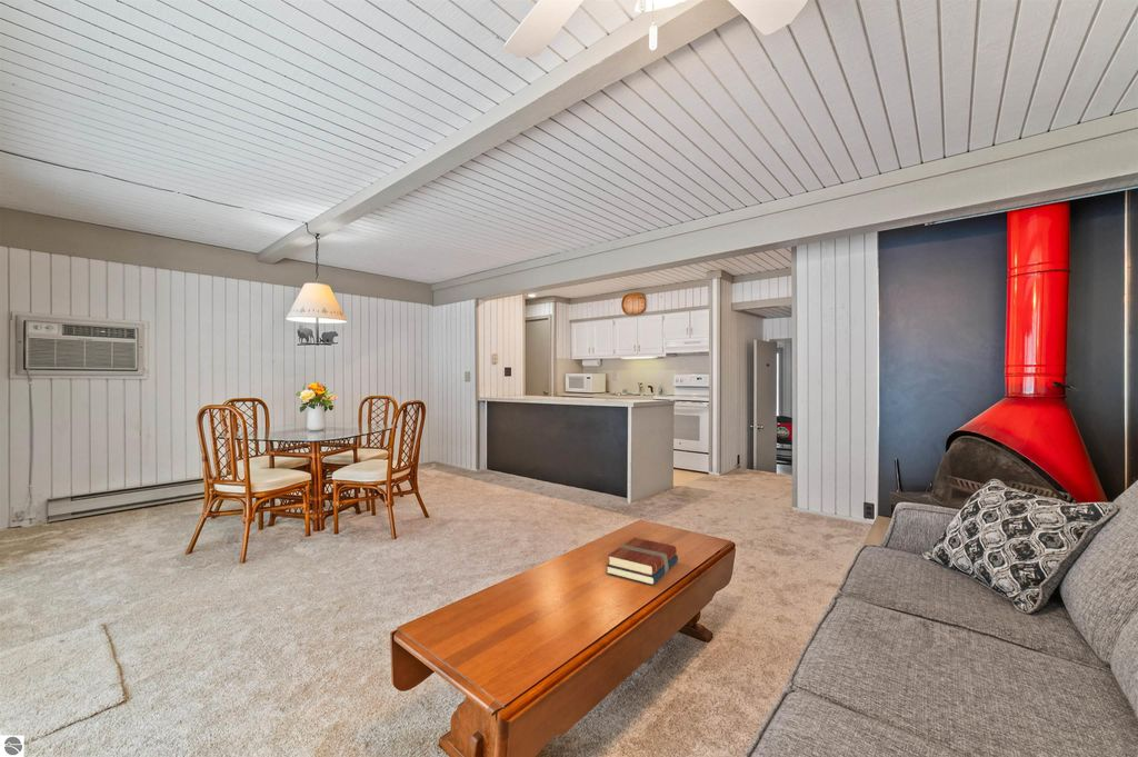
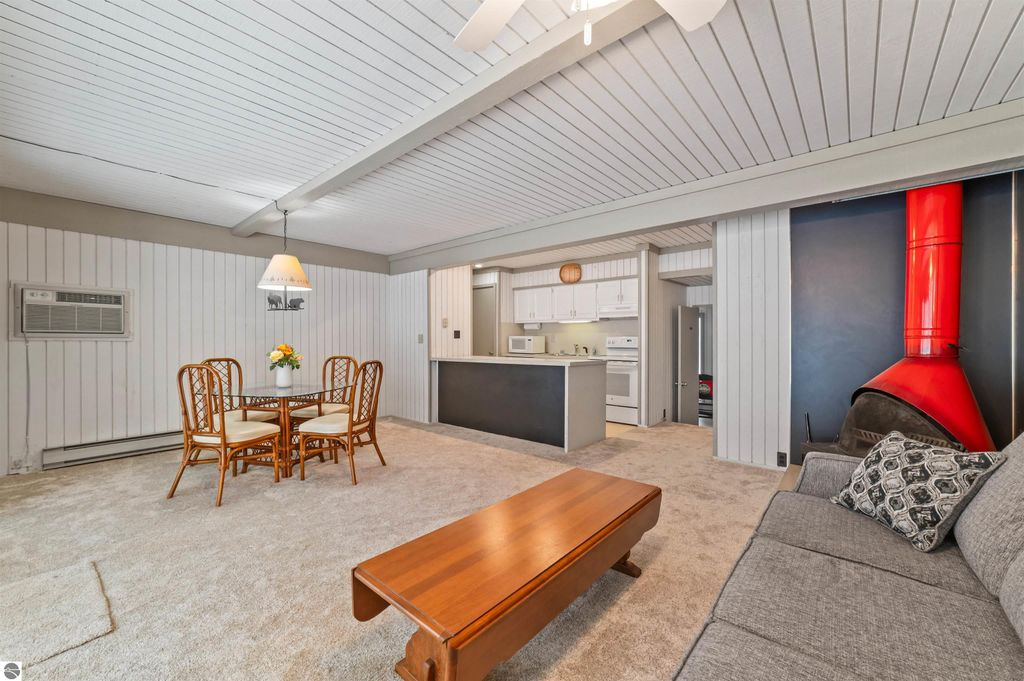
- books (642, 558)
